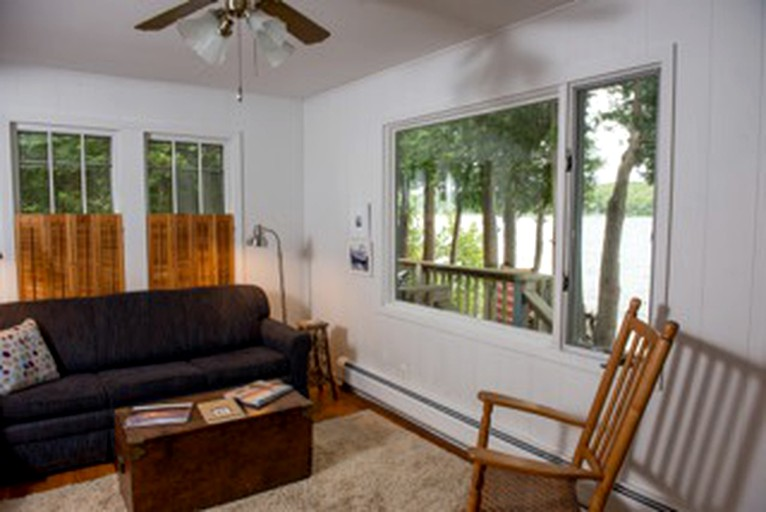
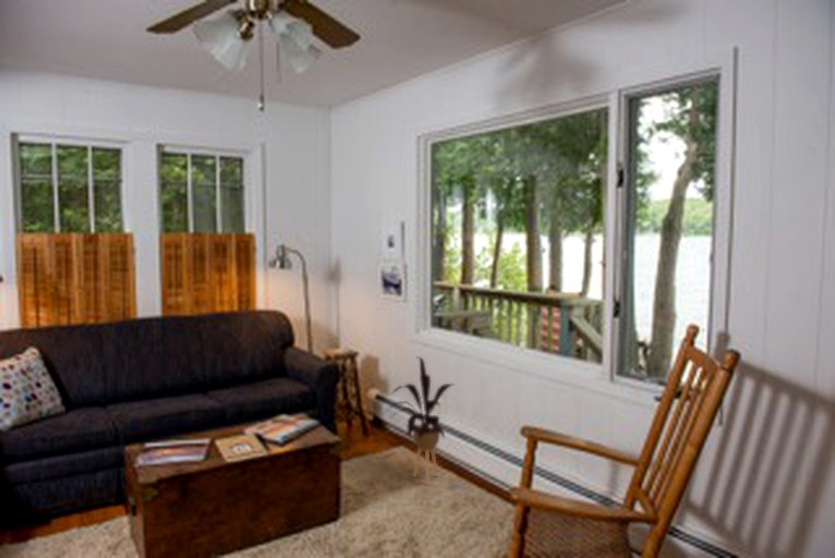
+ house plant (419, 415)
